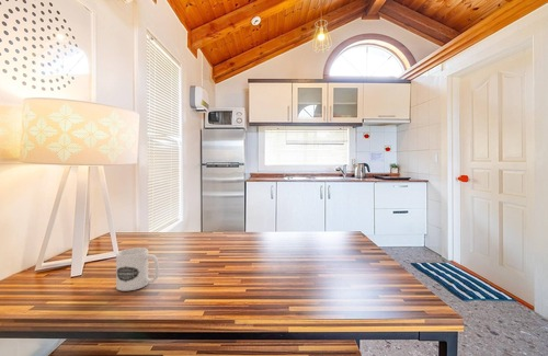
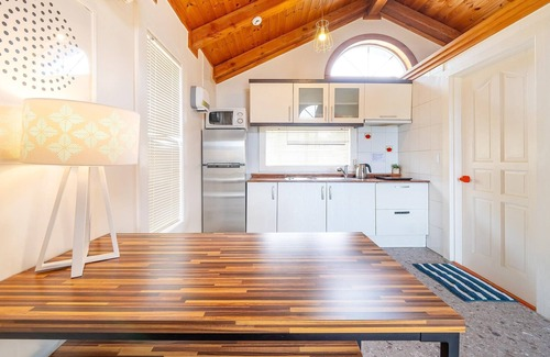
- mug (138, 267)
